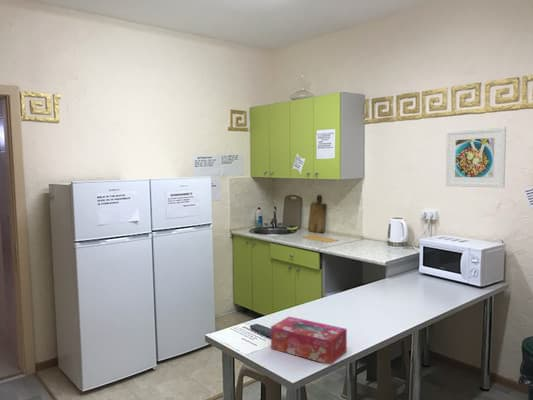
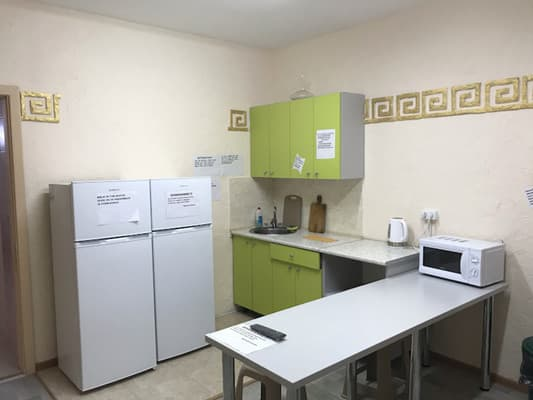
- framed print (474, 158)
- tissue box (308, 338)
